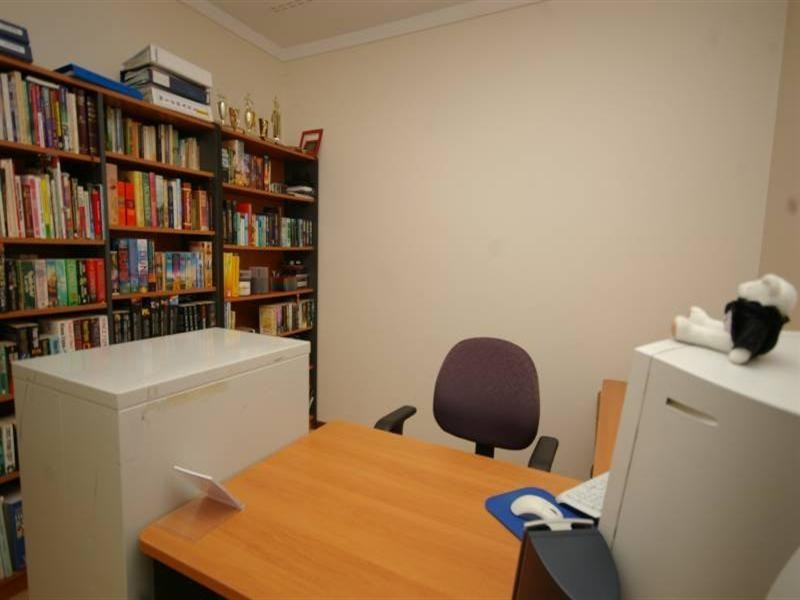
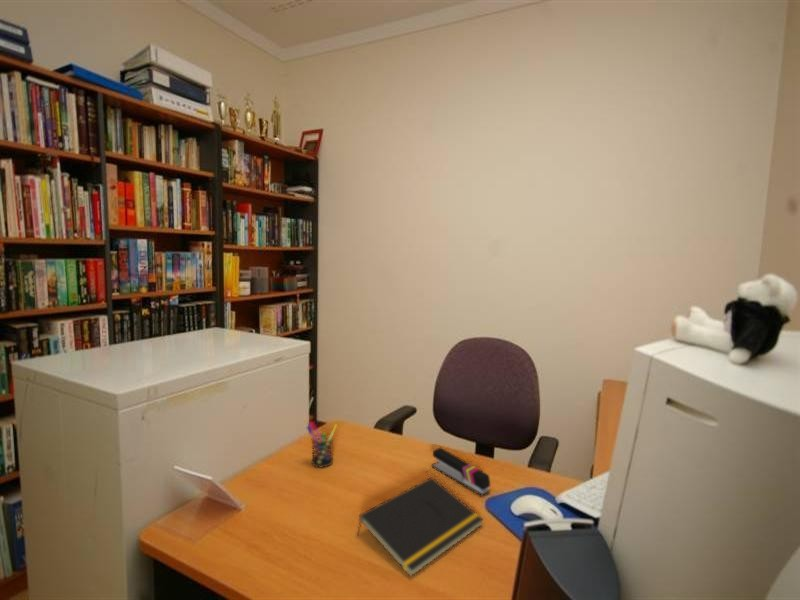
+ pen holder (321, 442)
+ stapler (459, 469)
+ notepad (422, 519)
